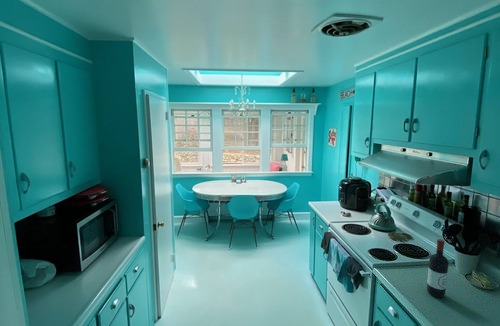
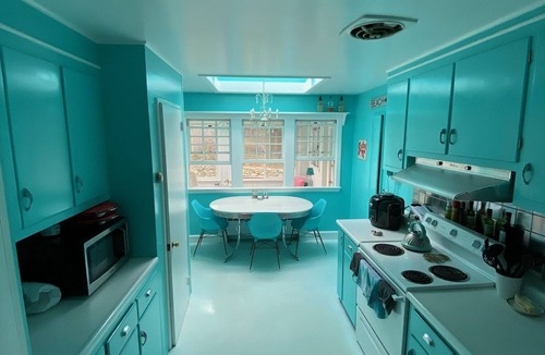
- wine bottle (438, 267)
